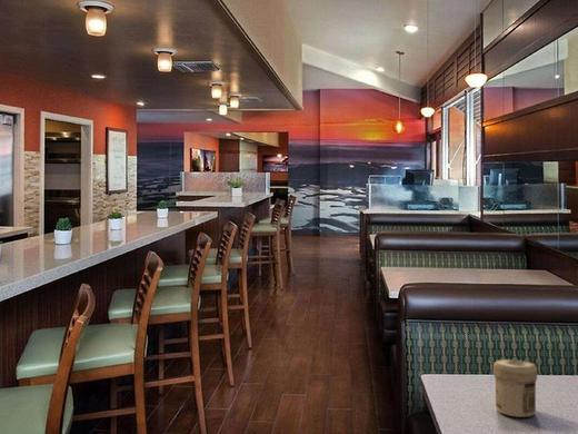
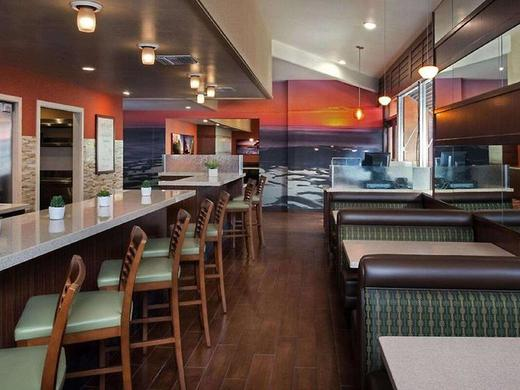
- jar (515, 387)
